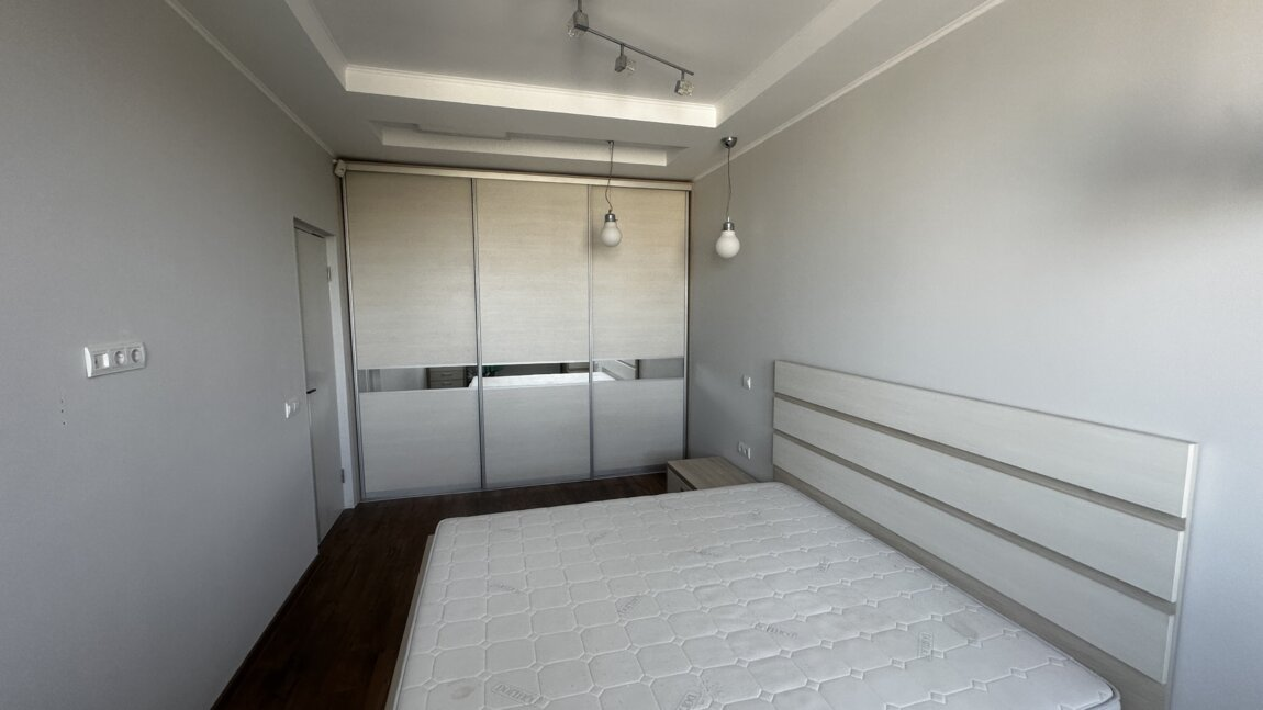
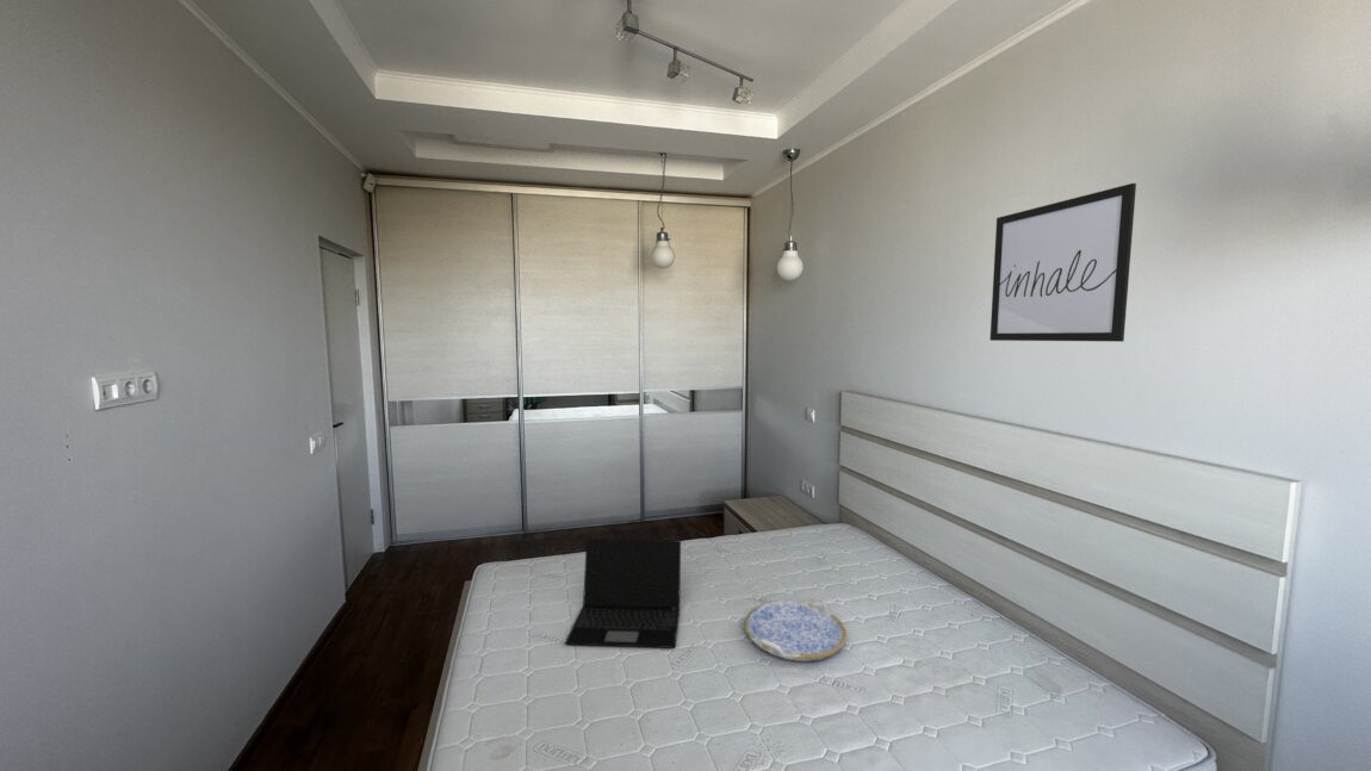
+ serving tray (794, 627)
+ wall art (1053, 272)
+ laptop (627, 589)
